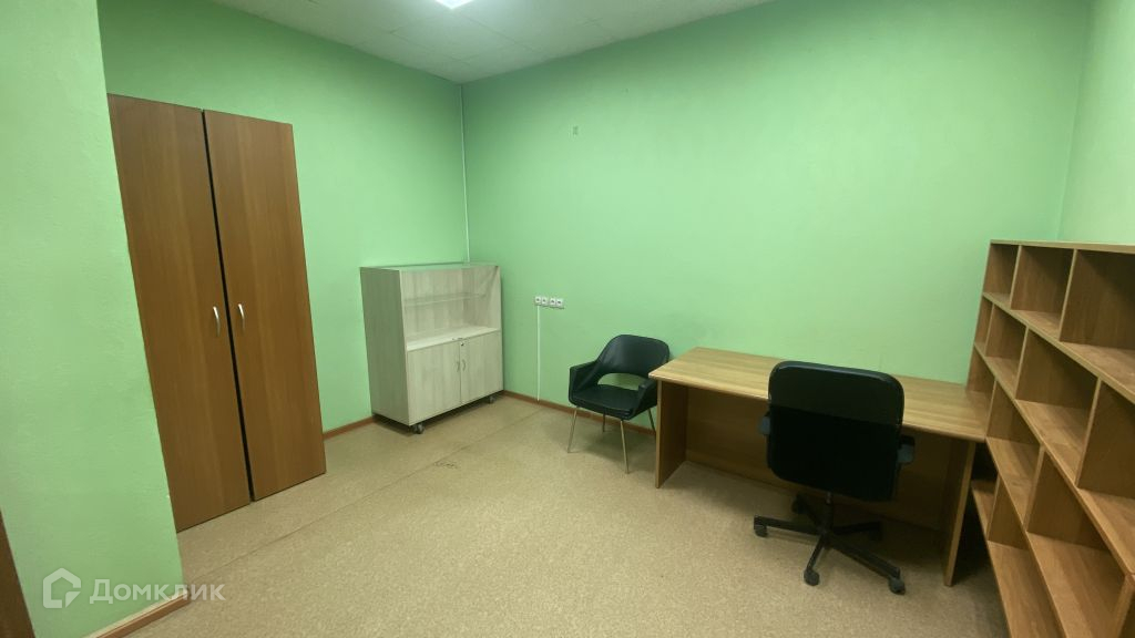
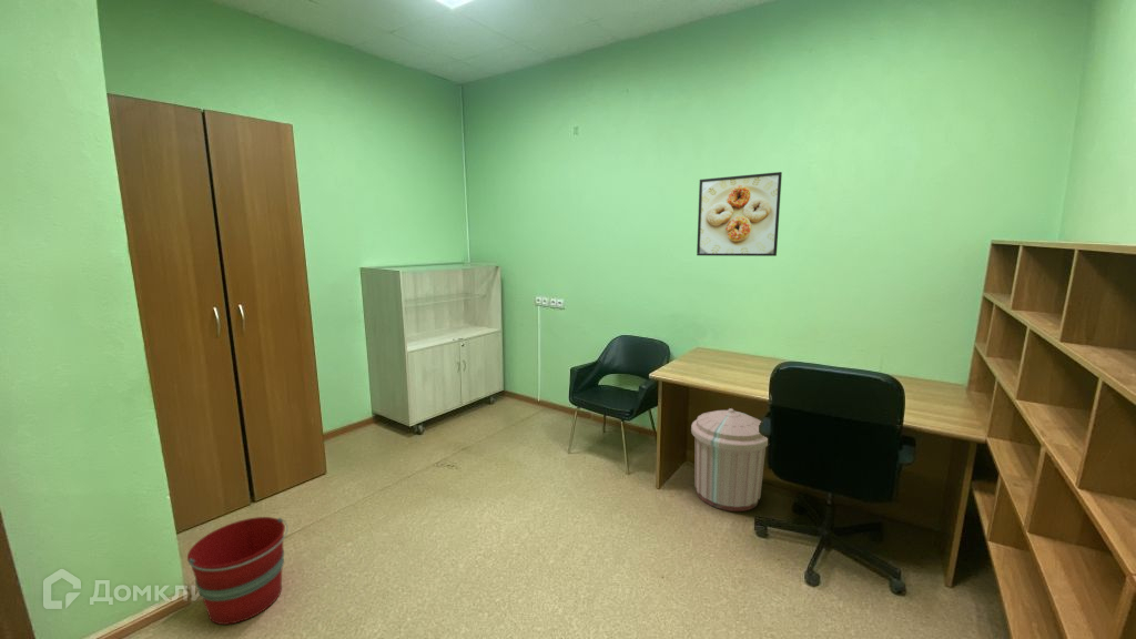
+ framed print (737, 216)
+ bucket (243, 569)
+ trash can (729, 453)
